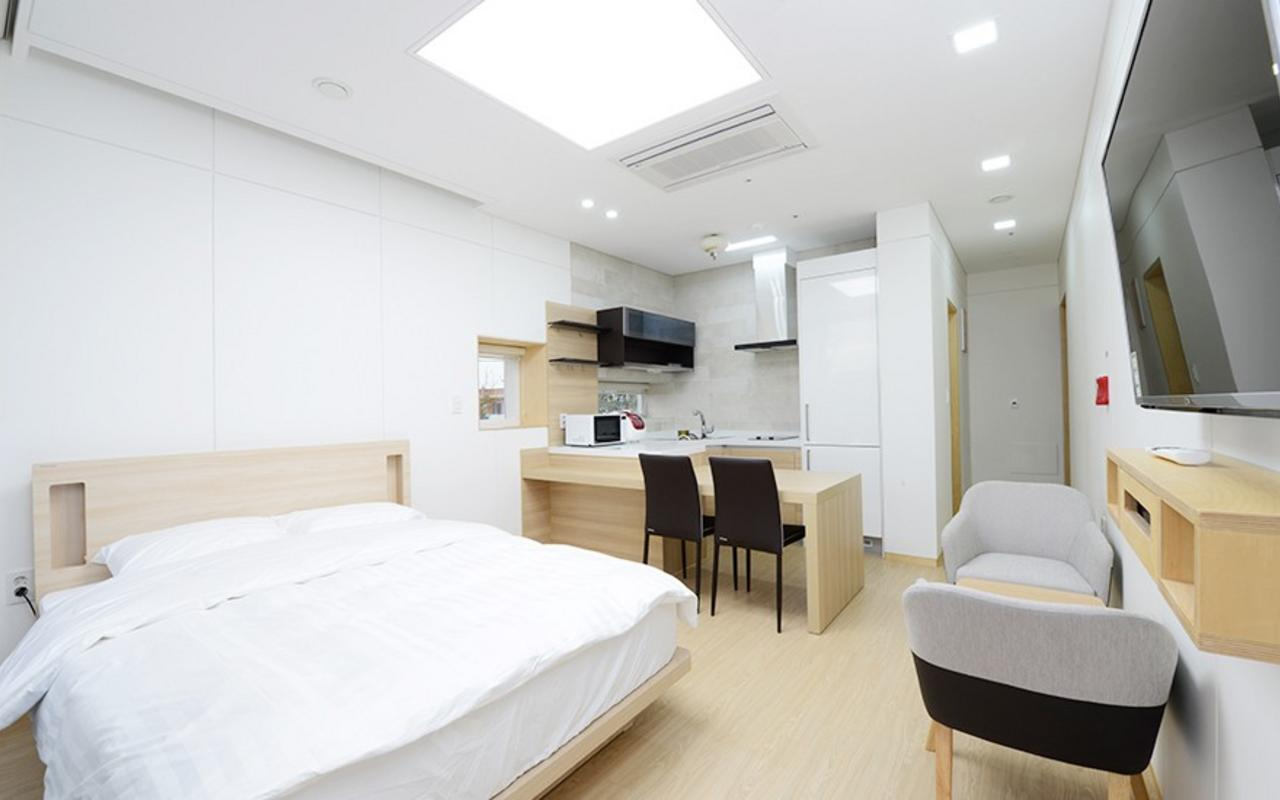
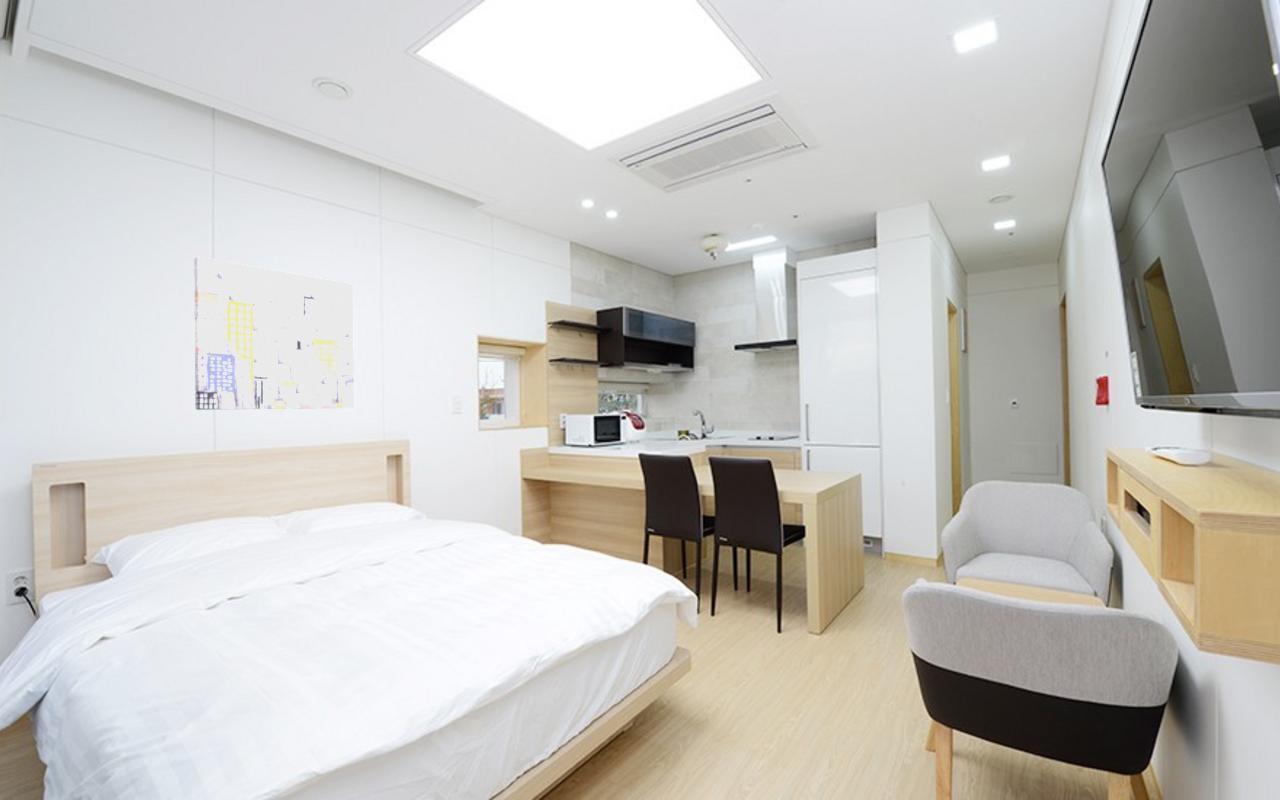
+ wall art (282, 340)
